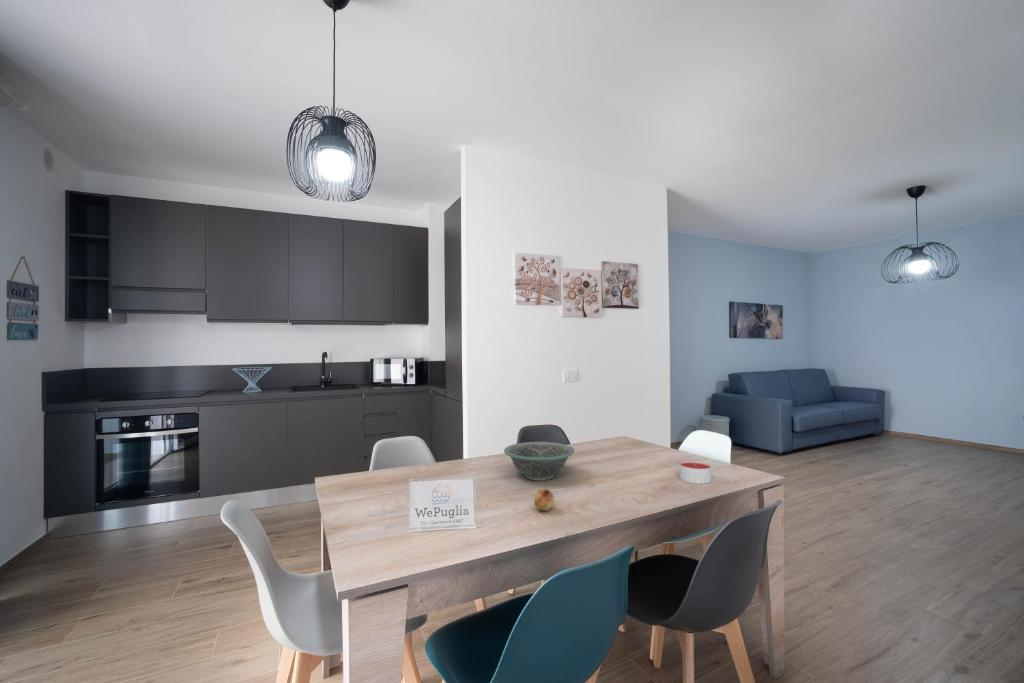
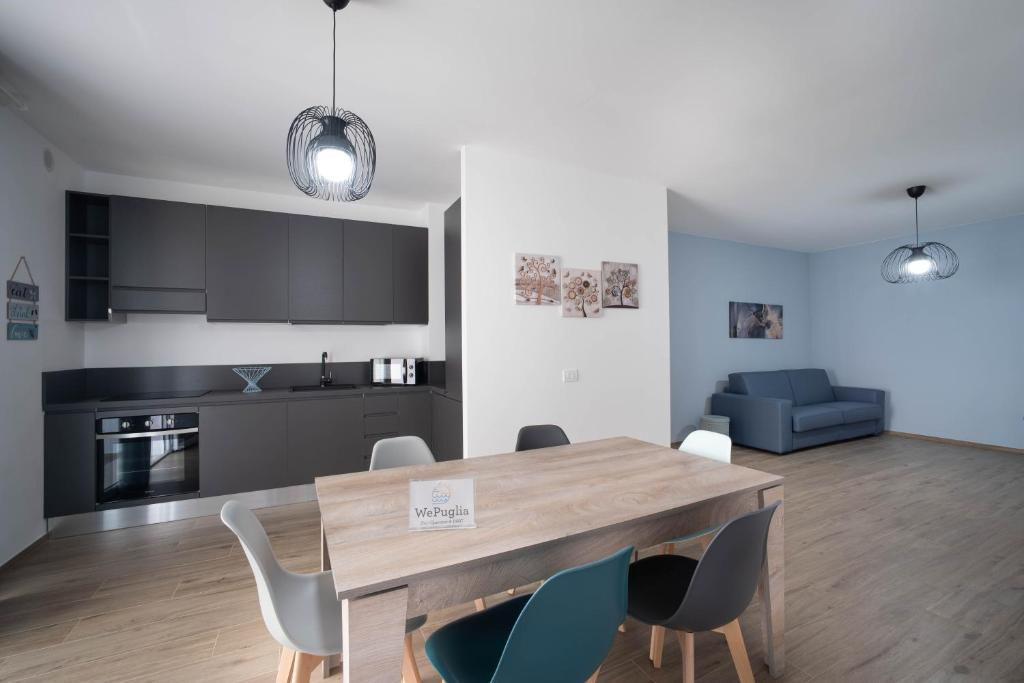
- fruit (544, 498)
- decorative bowl (539, 462)
- candle (695, 471)
